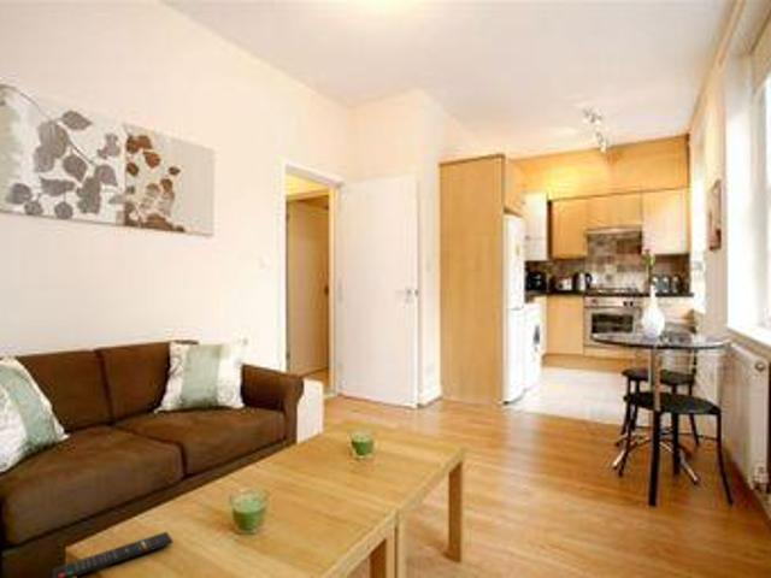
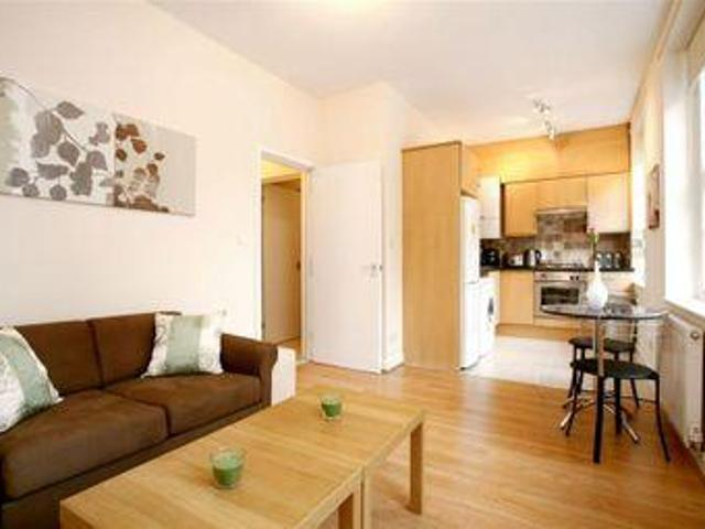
- remote control (114, 556)
